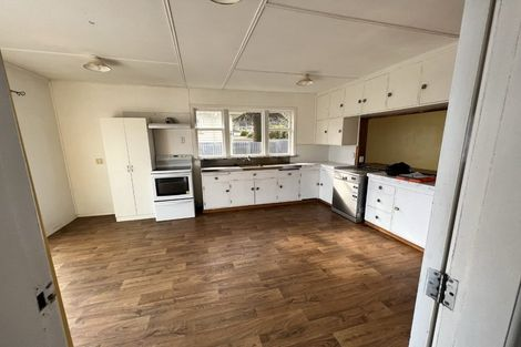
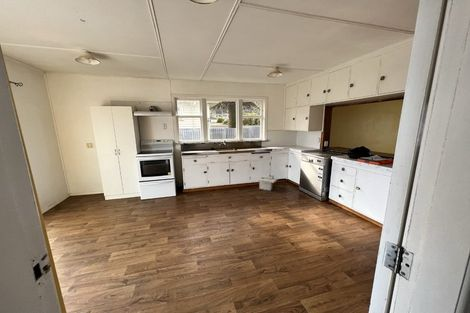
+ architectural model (268, 182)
